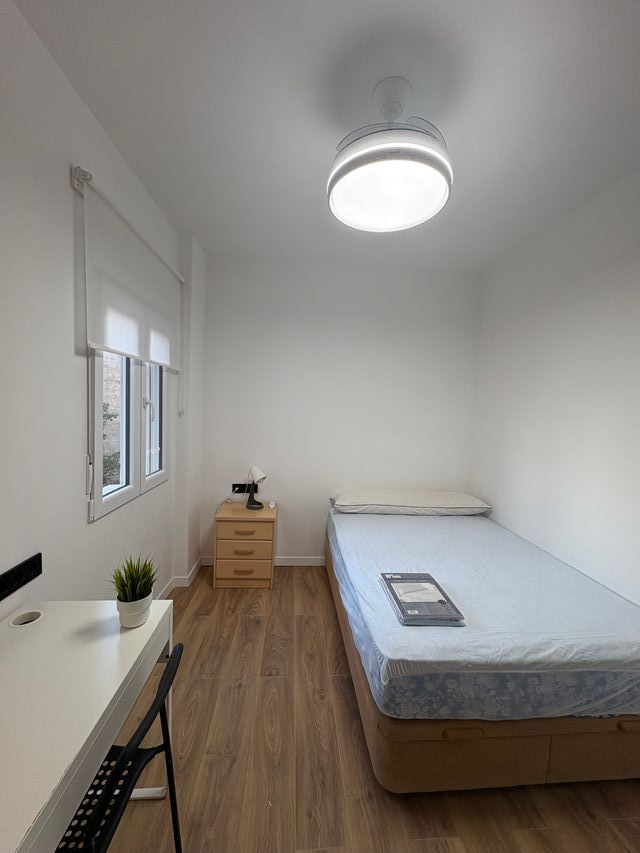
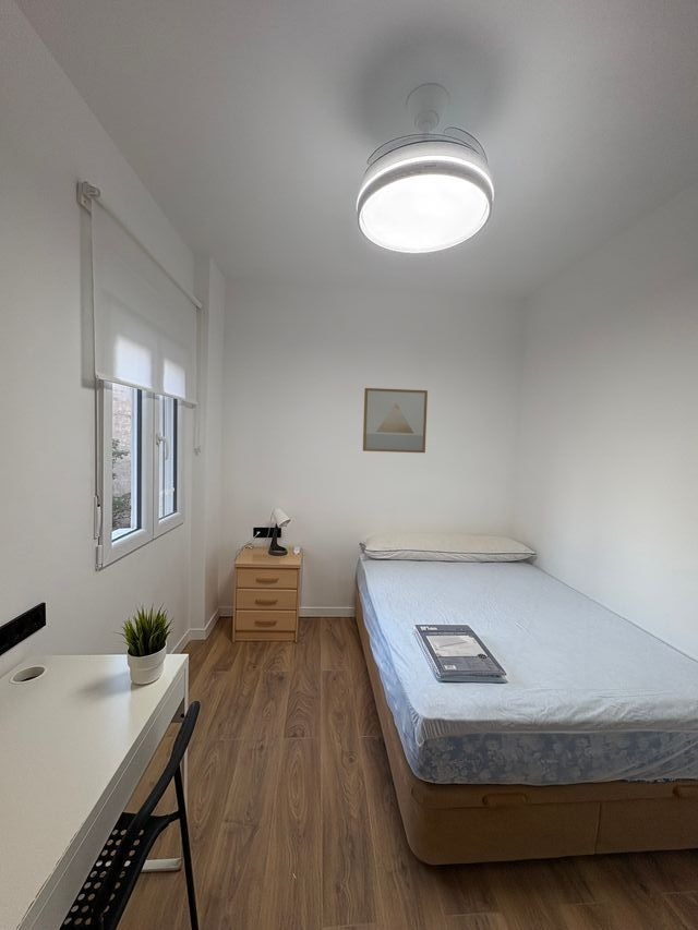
+ wall art (395, 421)
